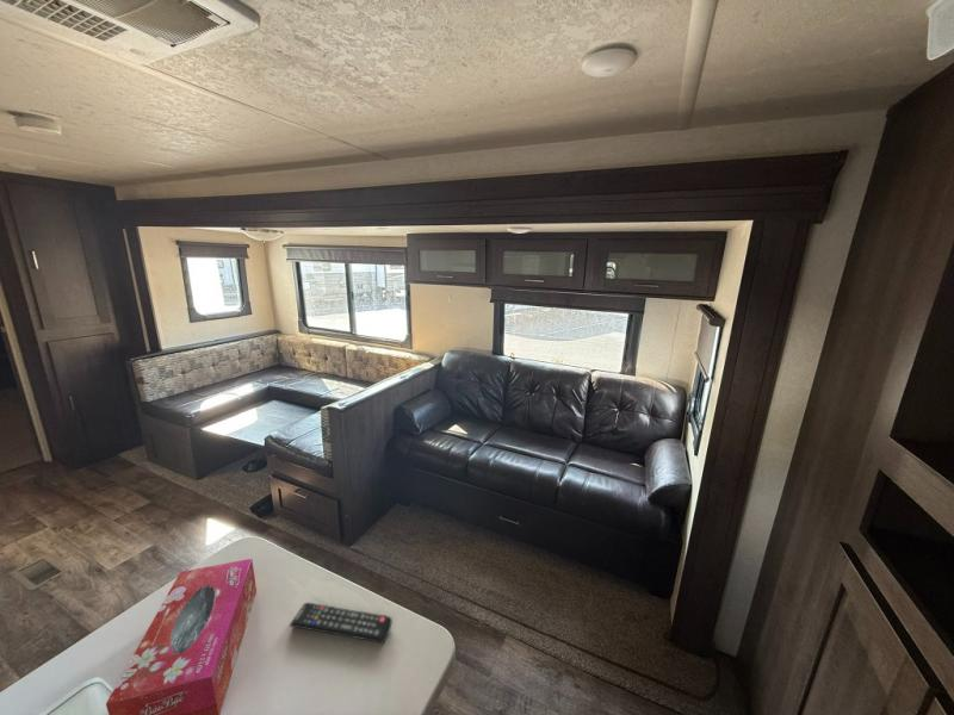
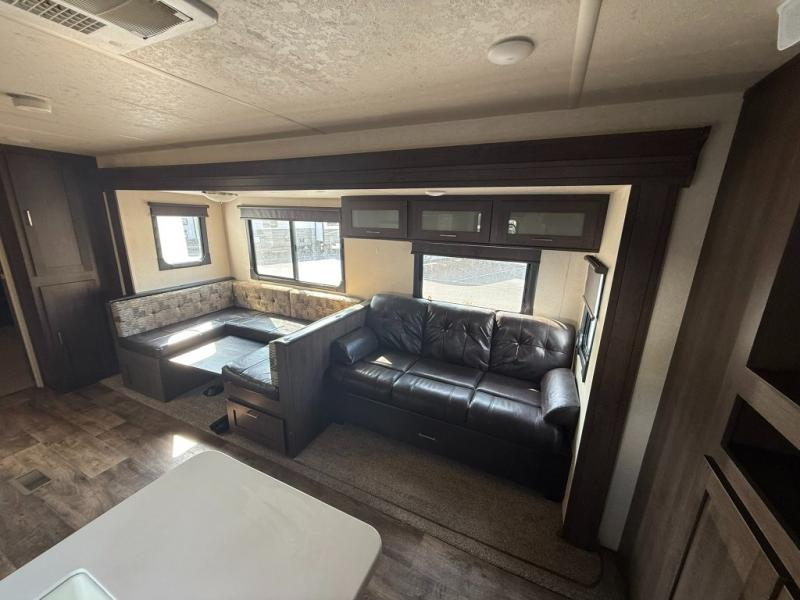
- remote control (341, 622)
- tissue box (197, 635)
